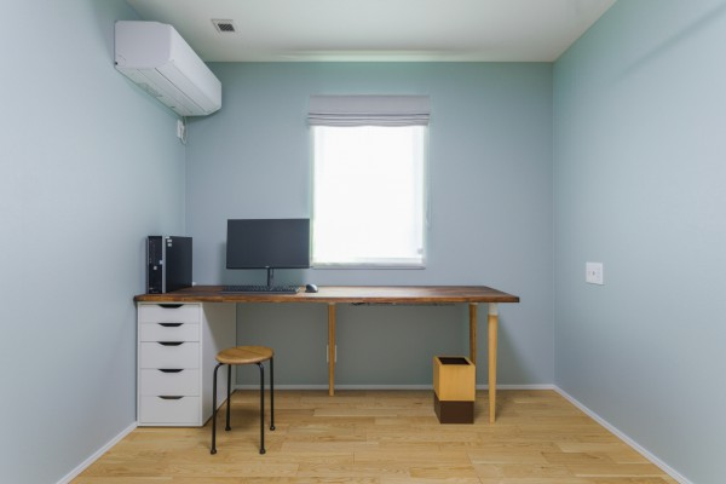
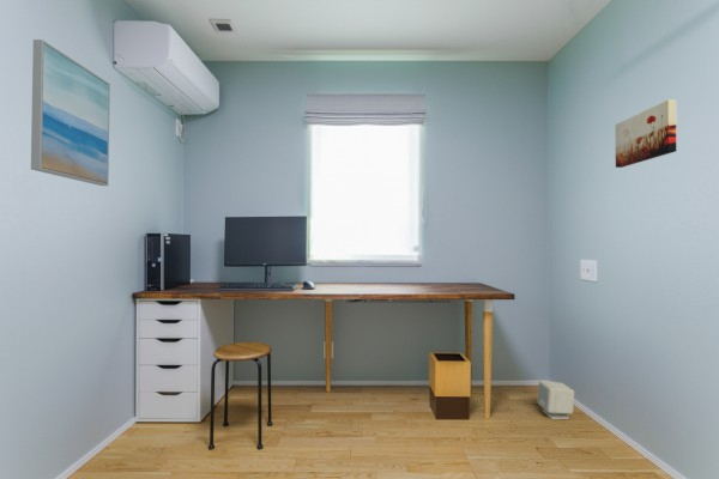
+ wall art (74, 121)
+ speaker (555, 399)
+ wall art (642, 137)
